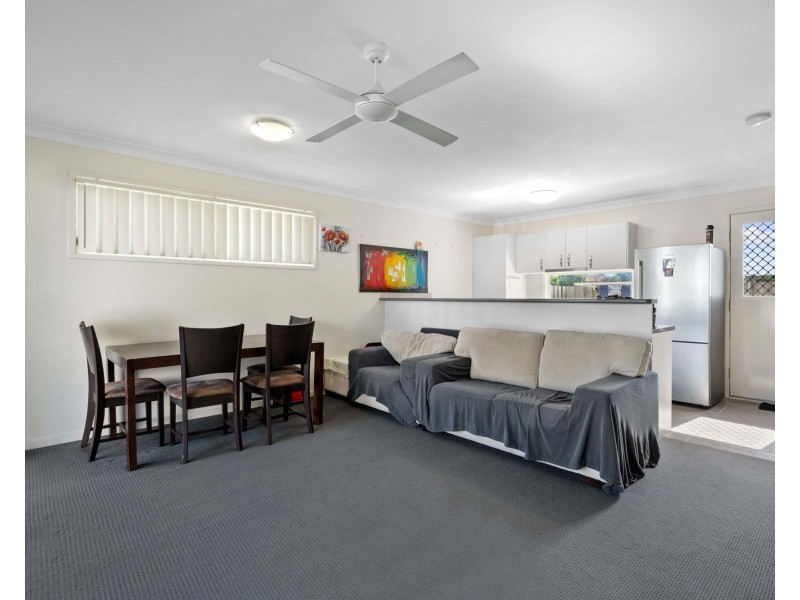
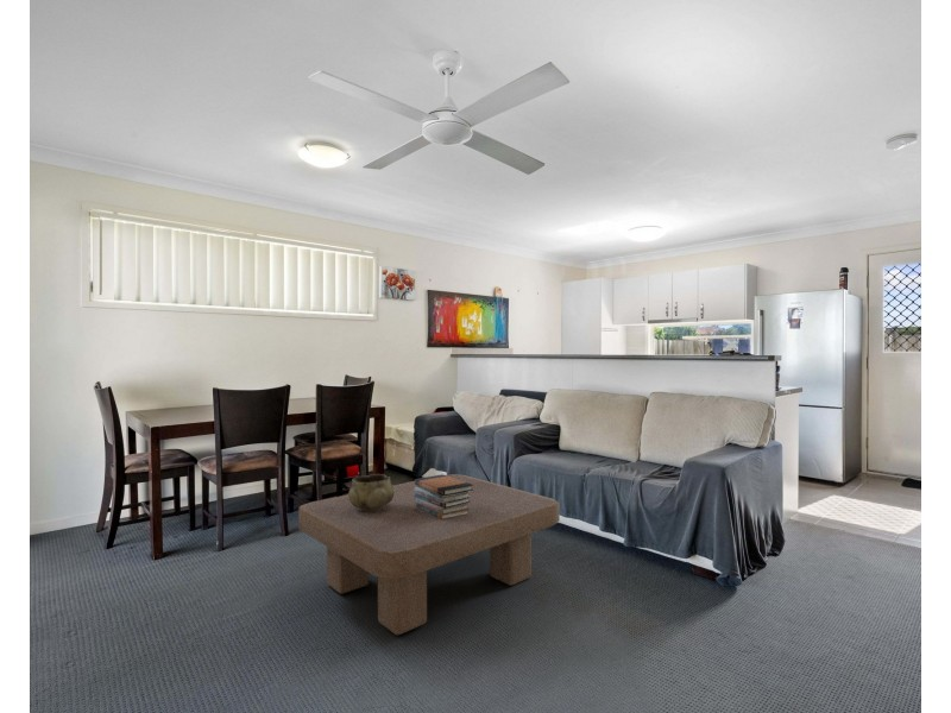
+ decorative bowl (371, 492)
+ book stack (442, 494)
+ coffee table (430, 542)
